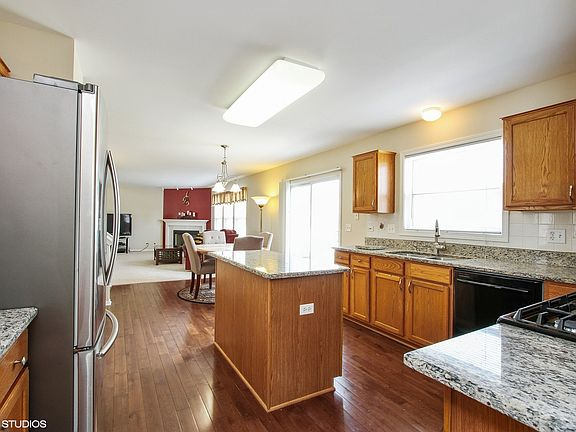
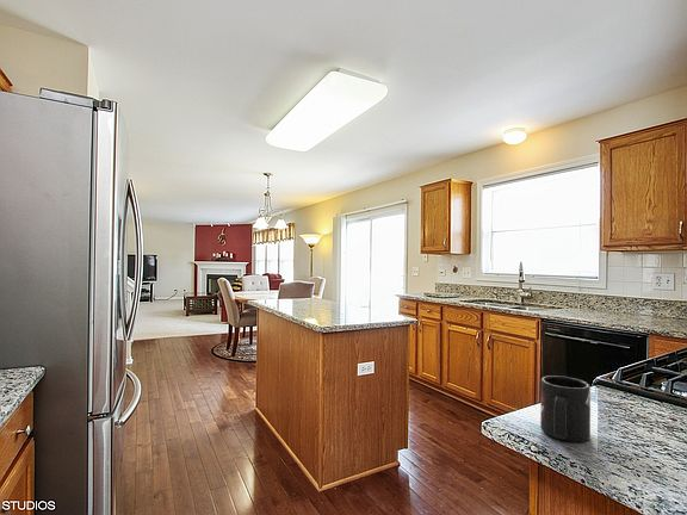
+ mug (563, 410)
